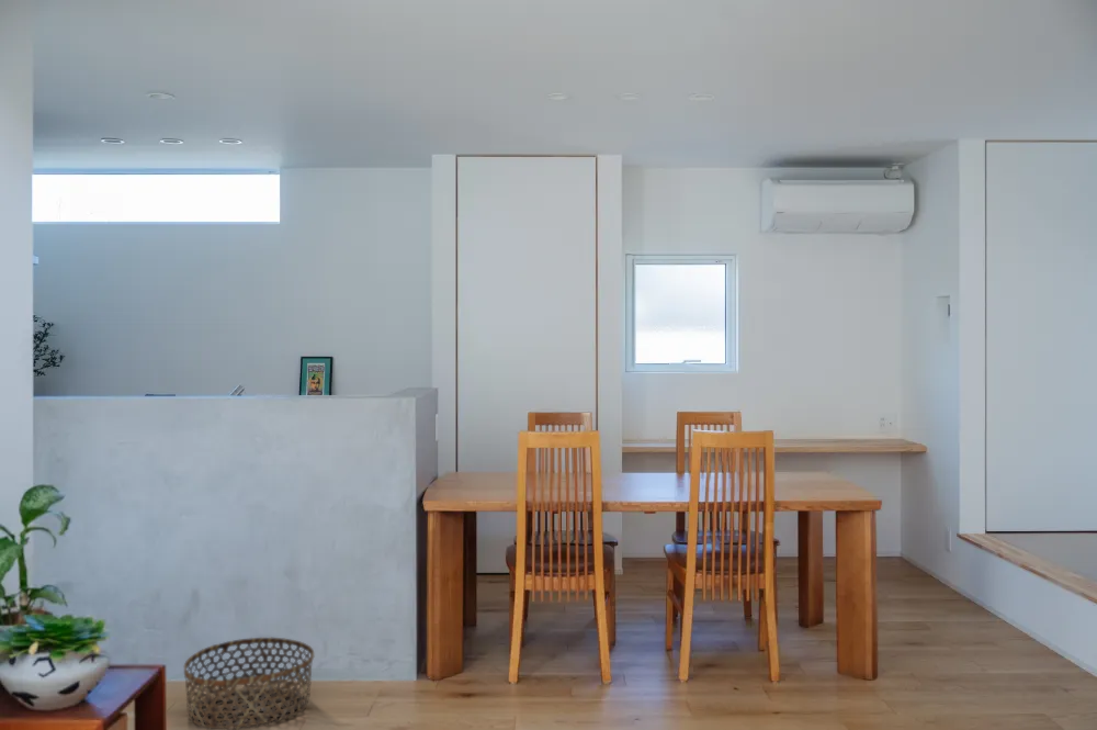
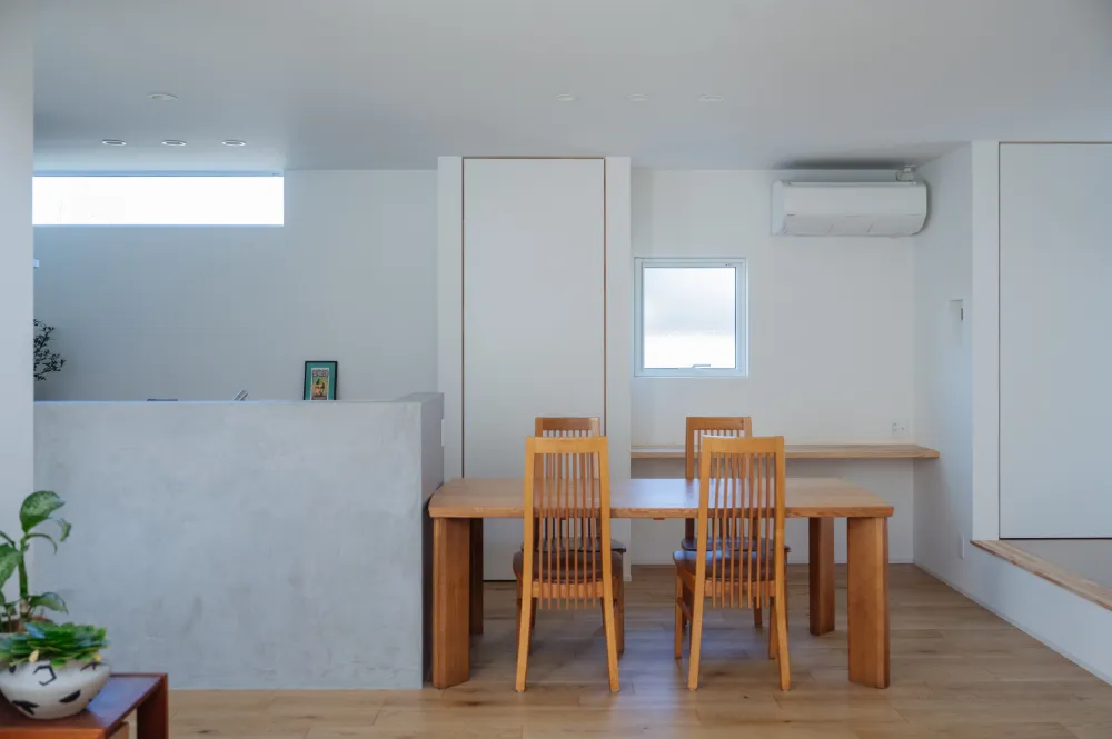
- basket (250, 682)
